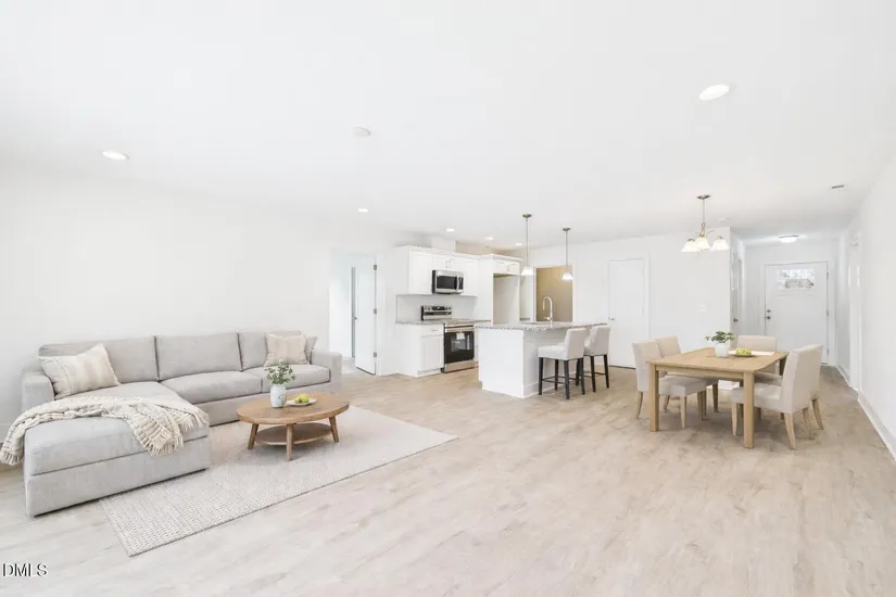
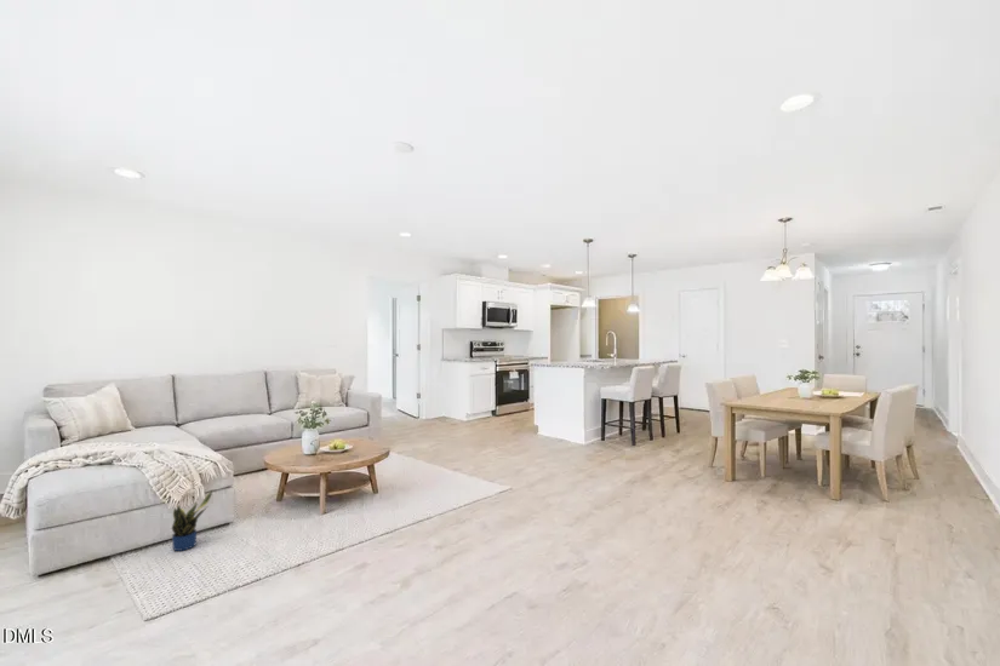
+ potted plant (190, 518)
